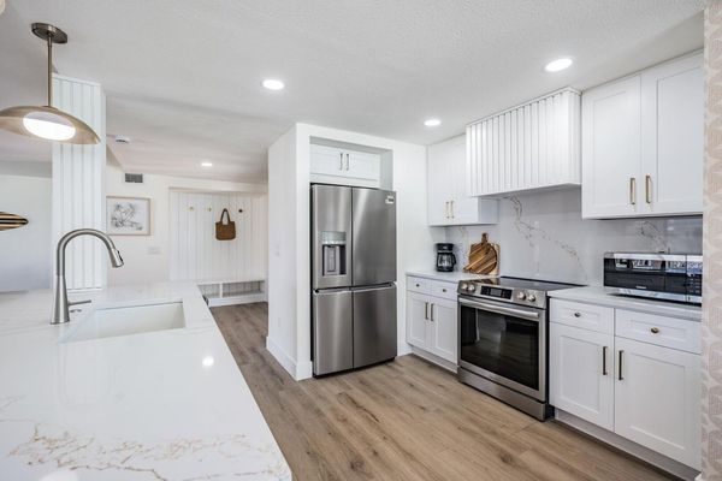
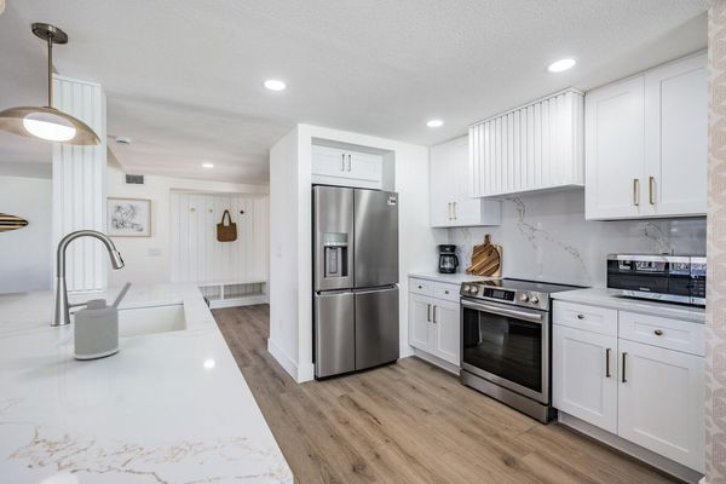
+ soap dispenser (104, 317)
